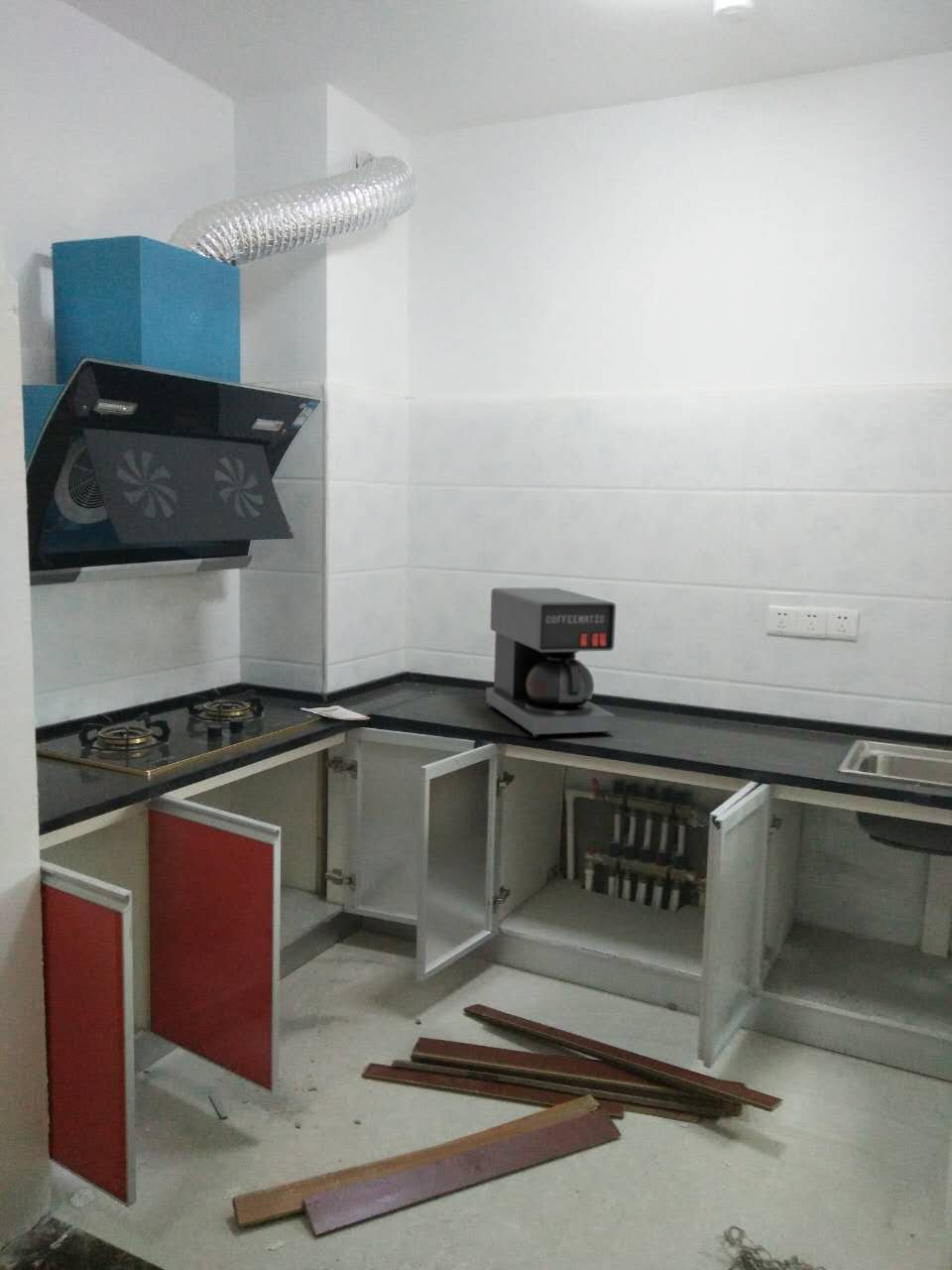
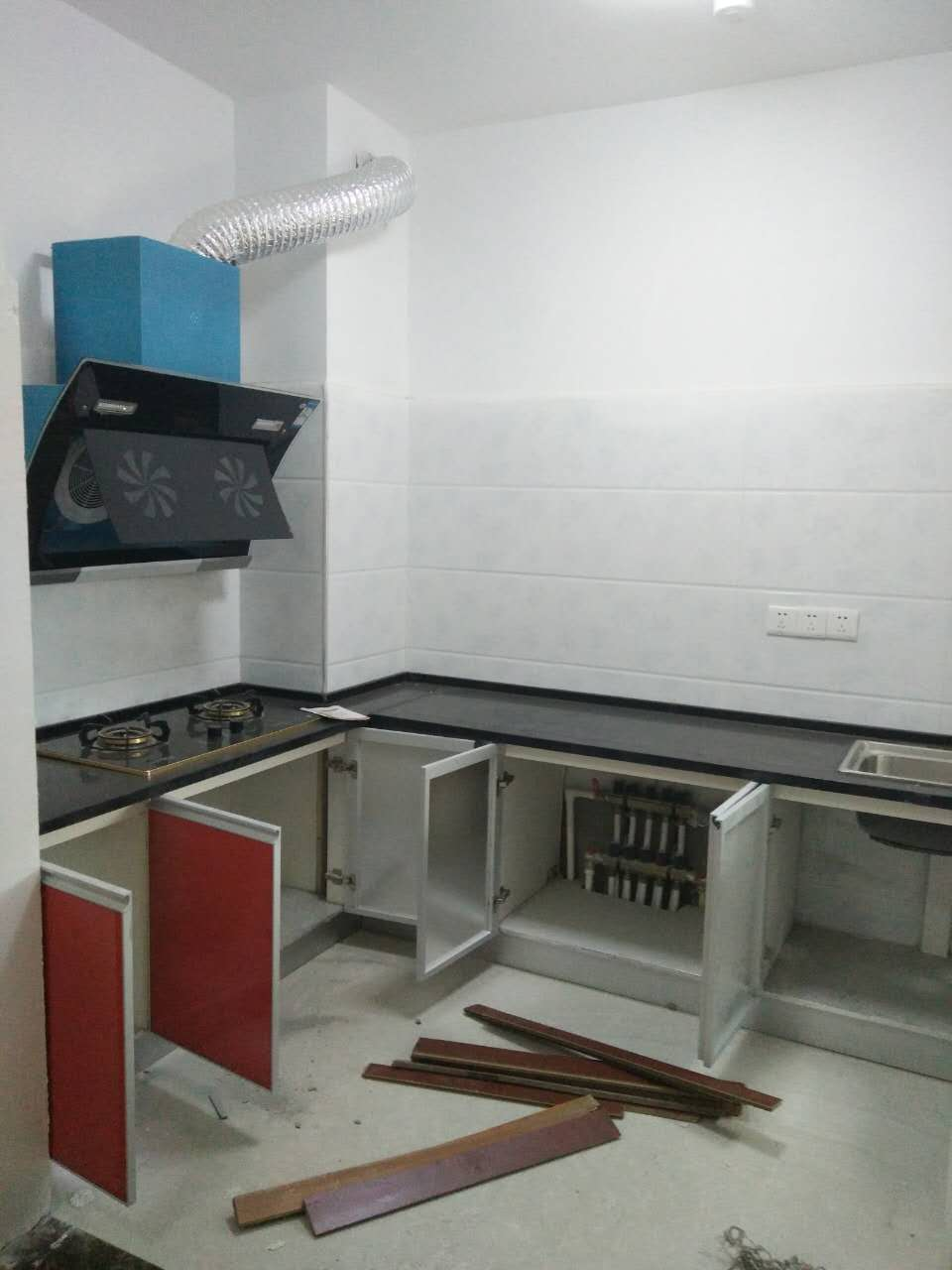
- coffee maker (547, 658)
